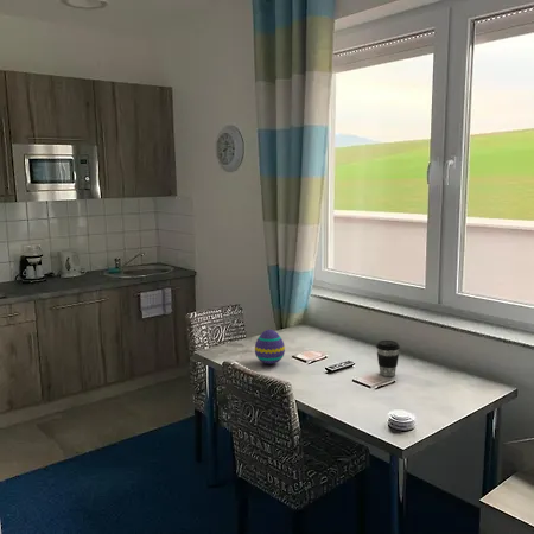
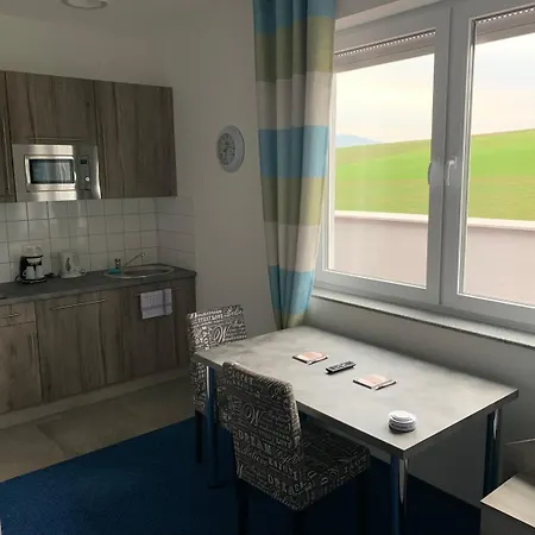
- coffee cup (387, 358)
- decorative egg (269, 345)
